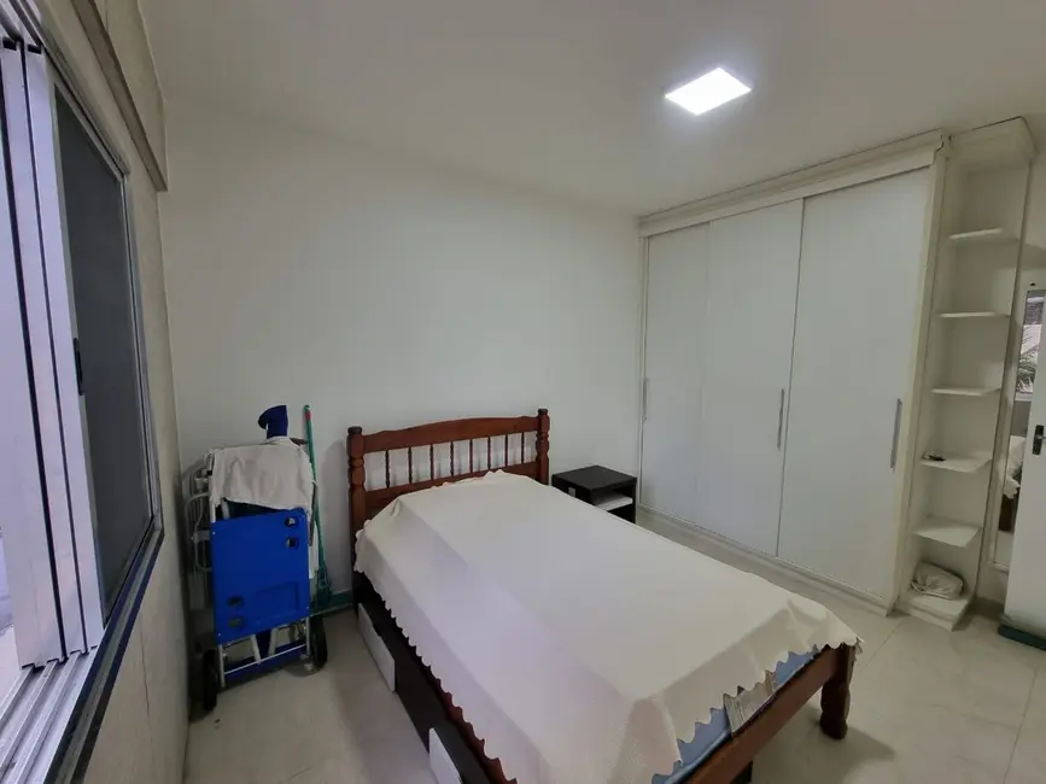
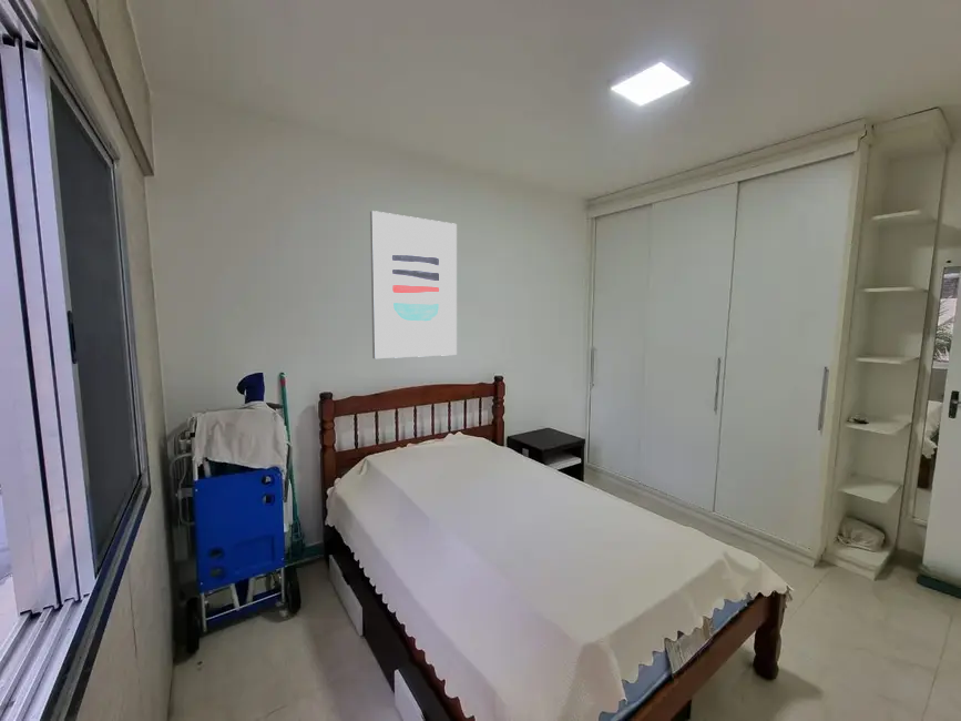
+ wall art (416, 288)
